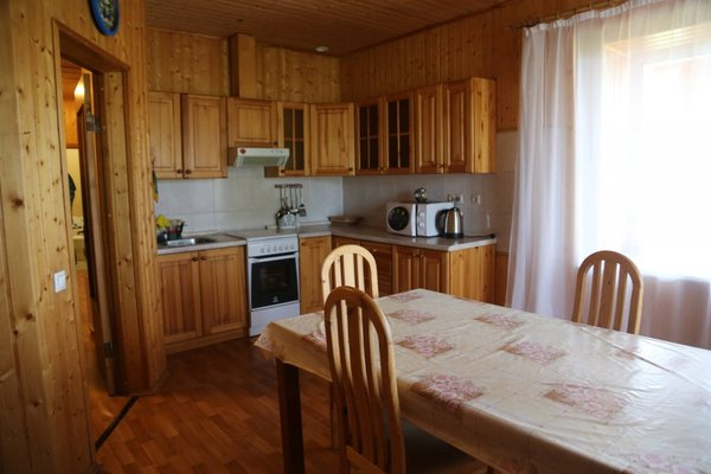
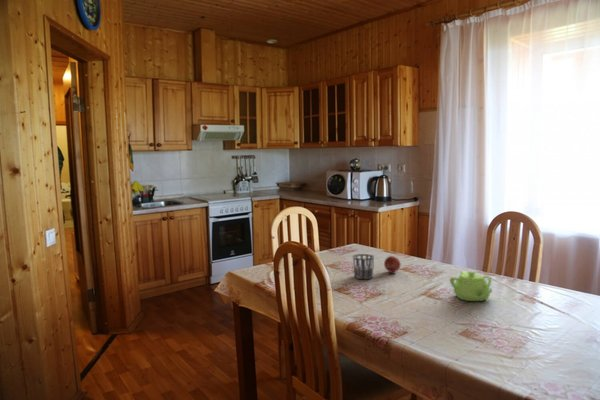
+ cup (363, 266)
+ fruit (392, 264)
+ teapot (471, 285)
